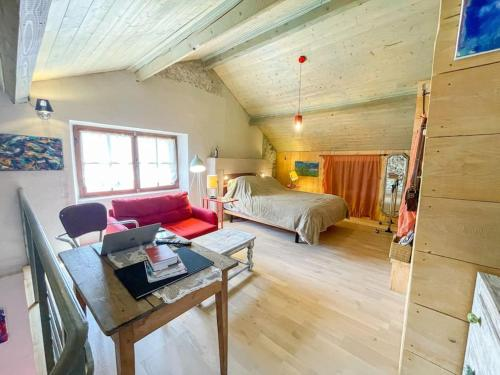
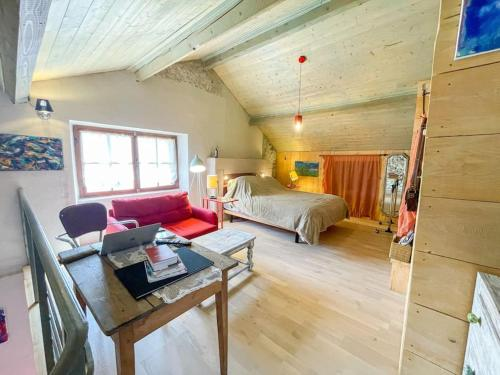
+ remote control (78, 256)
